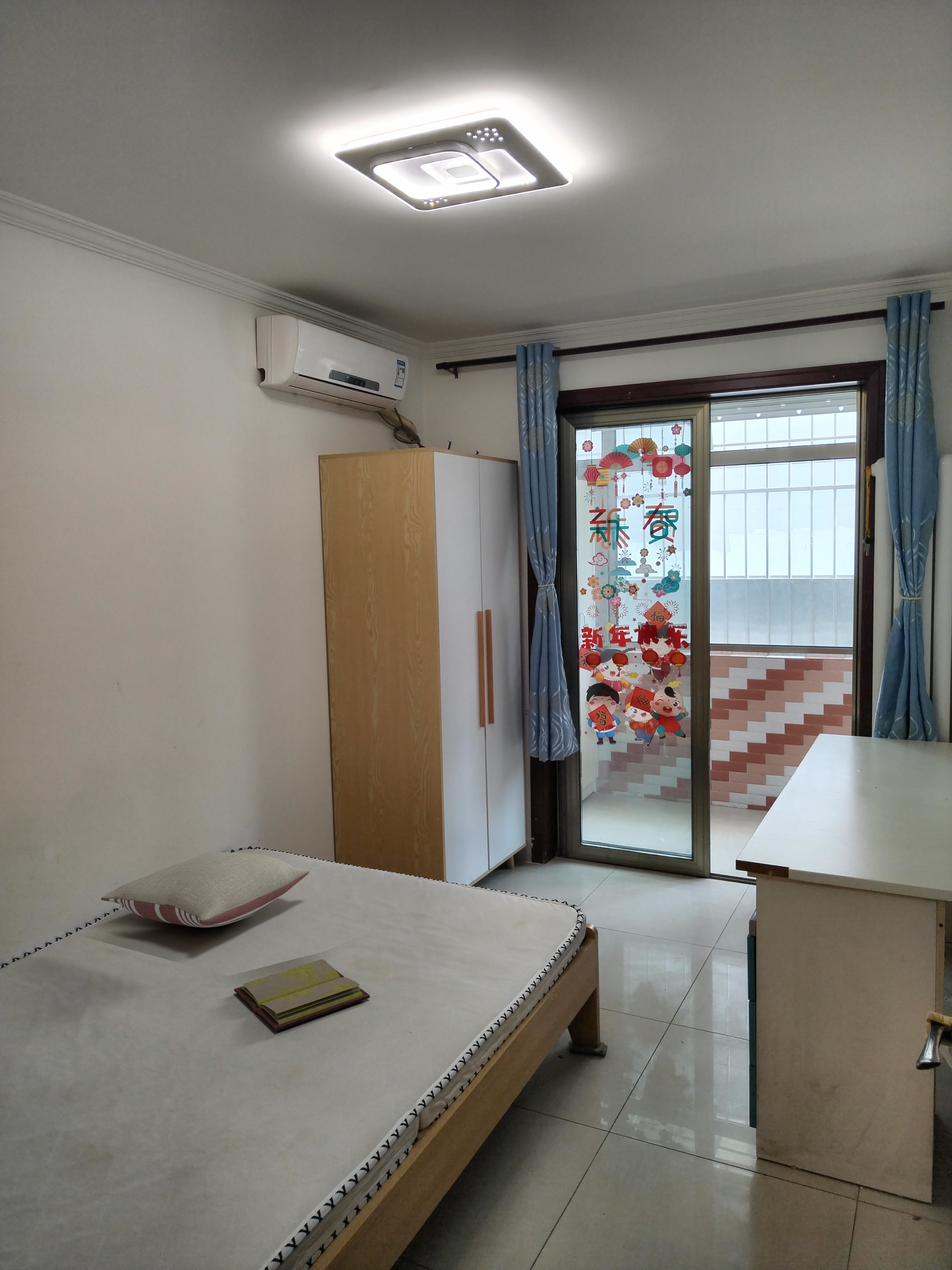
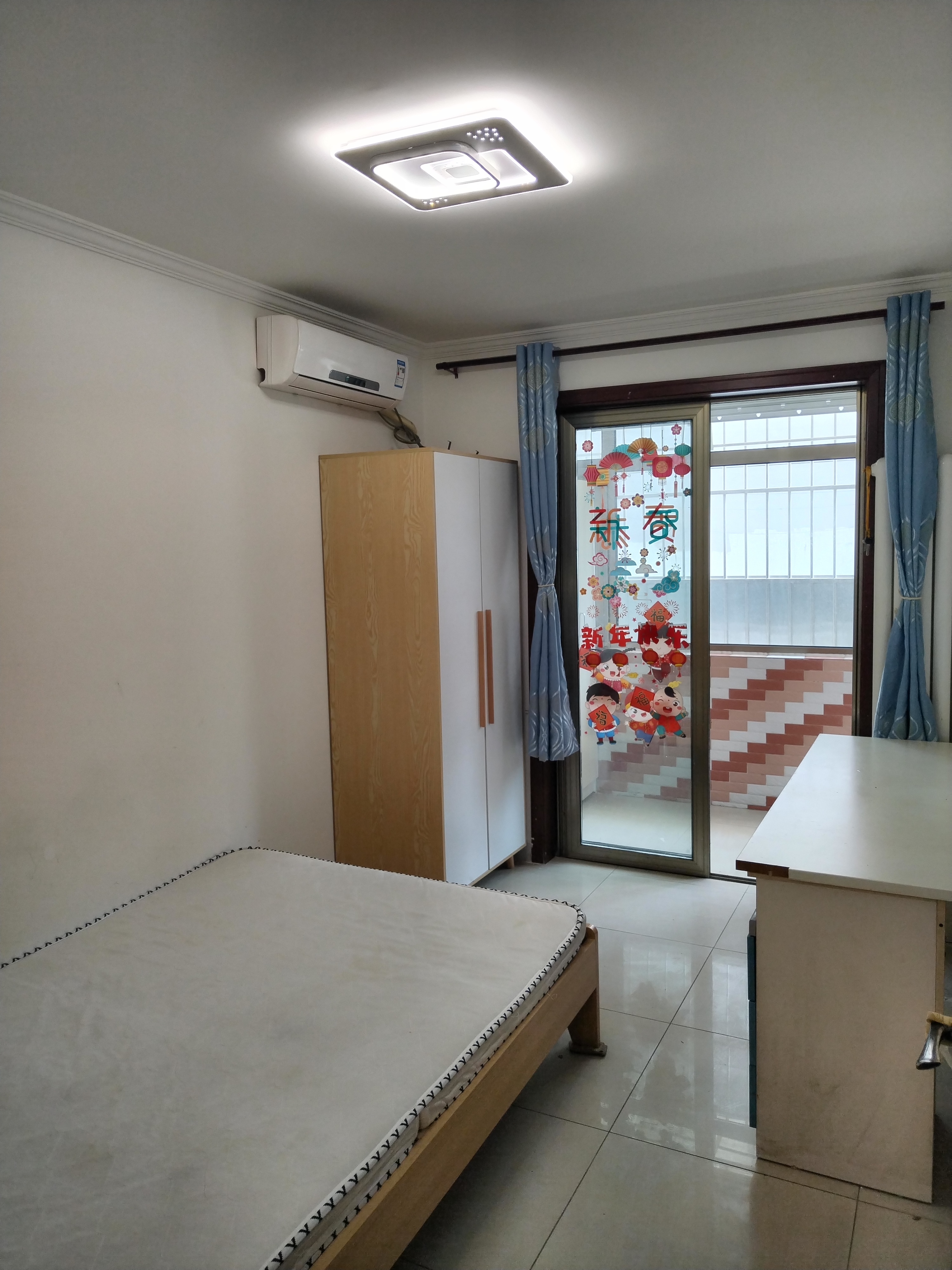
- pillow (208, 886)
- diary (301, 990)
